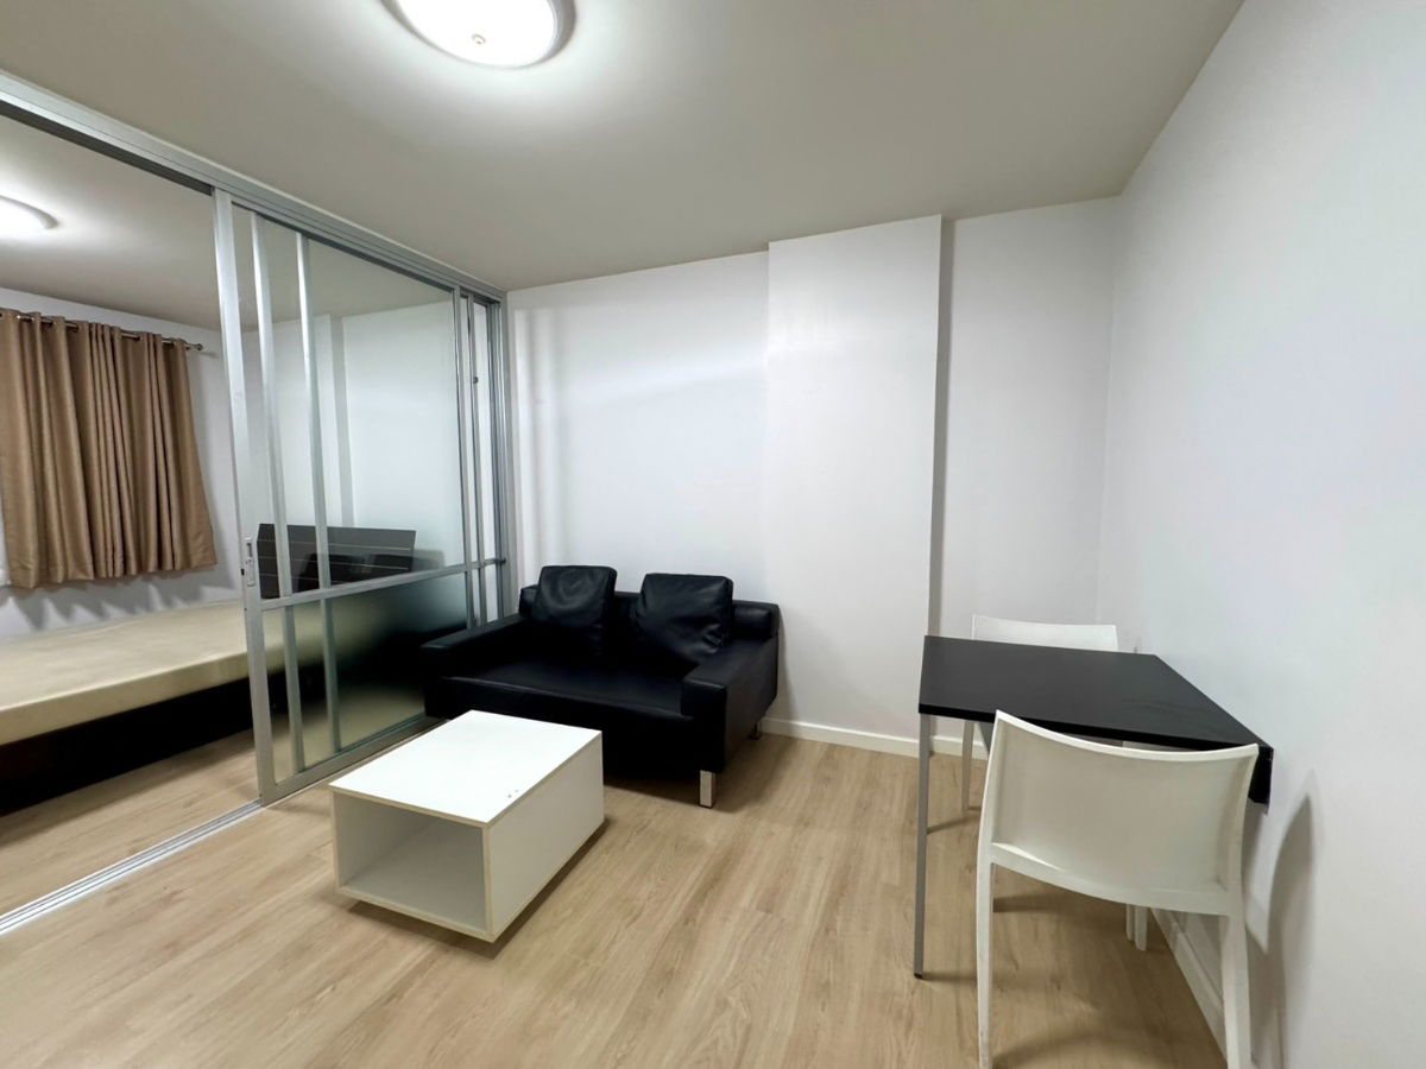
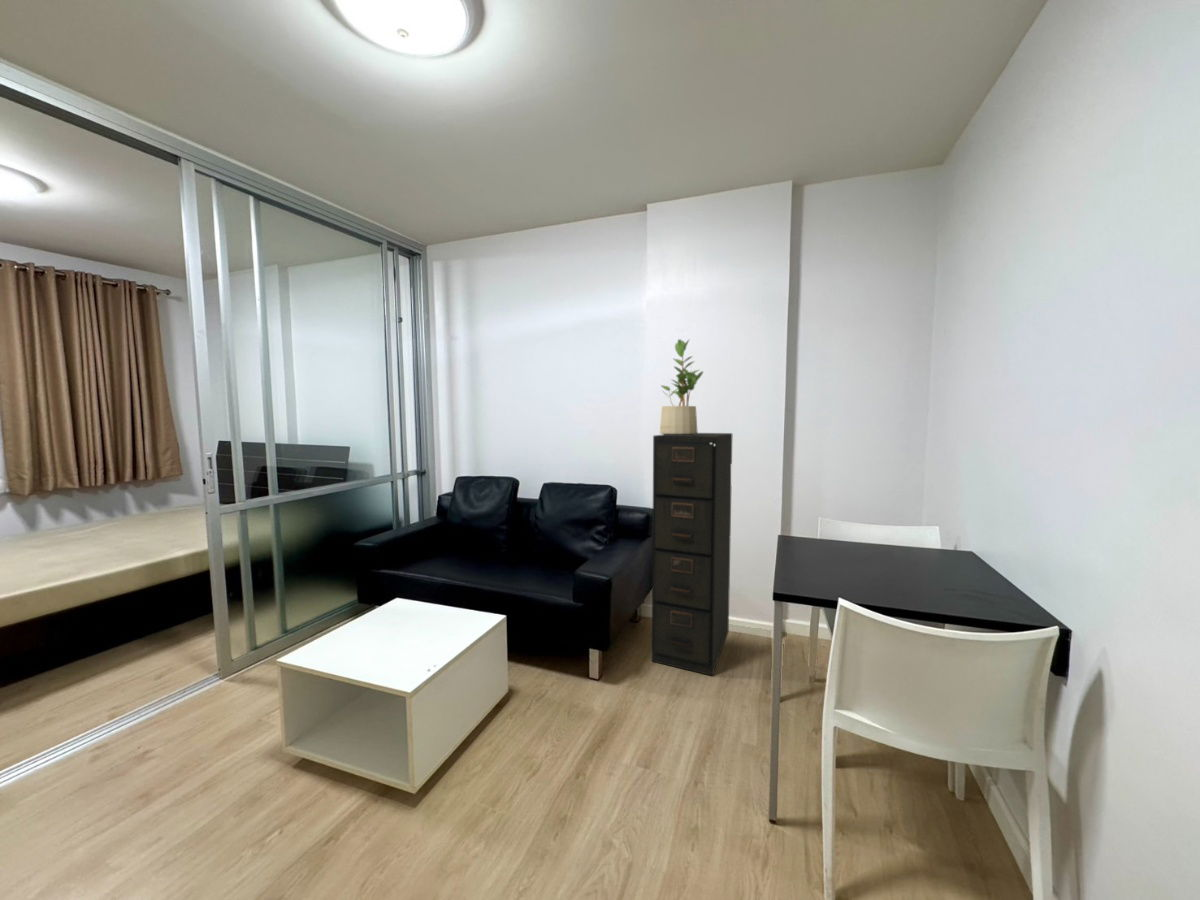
+ filing cabinet (693, 542)
+ potted plant (681, 387)
